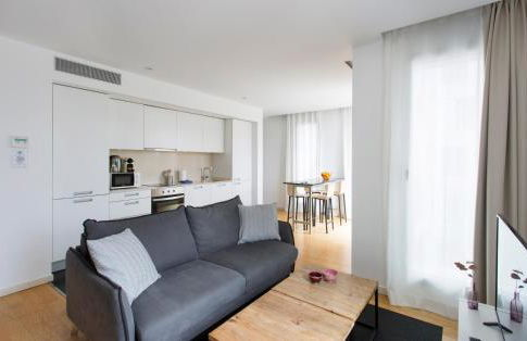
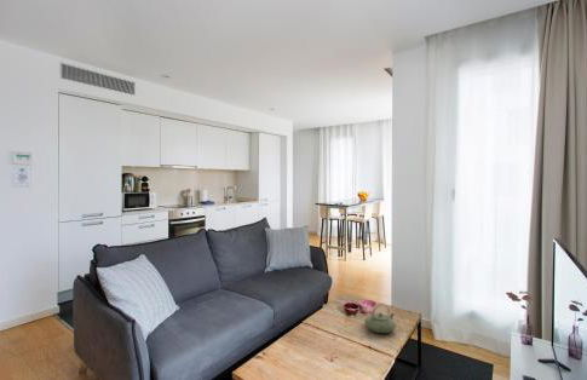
+ teapot (381, 316)
